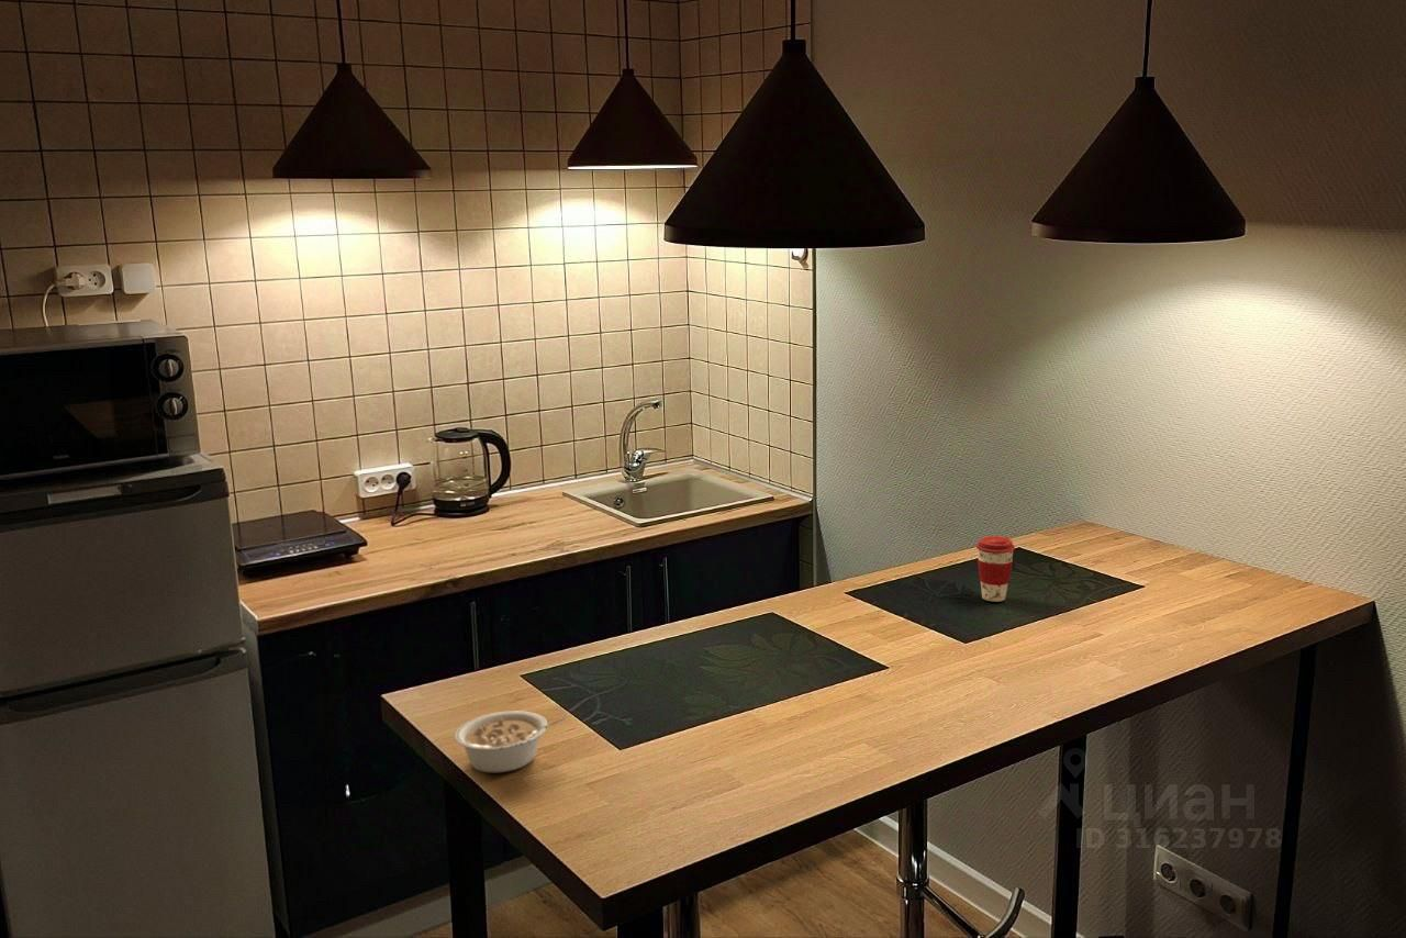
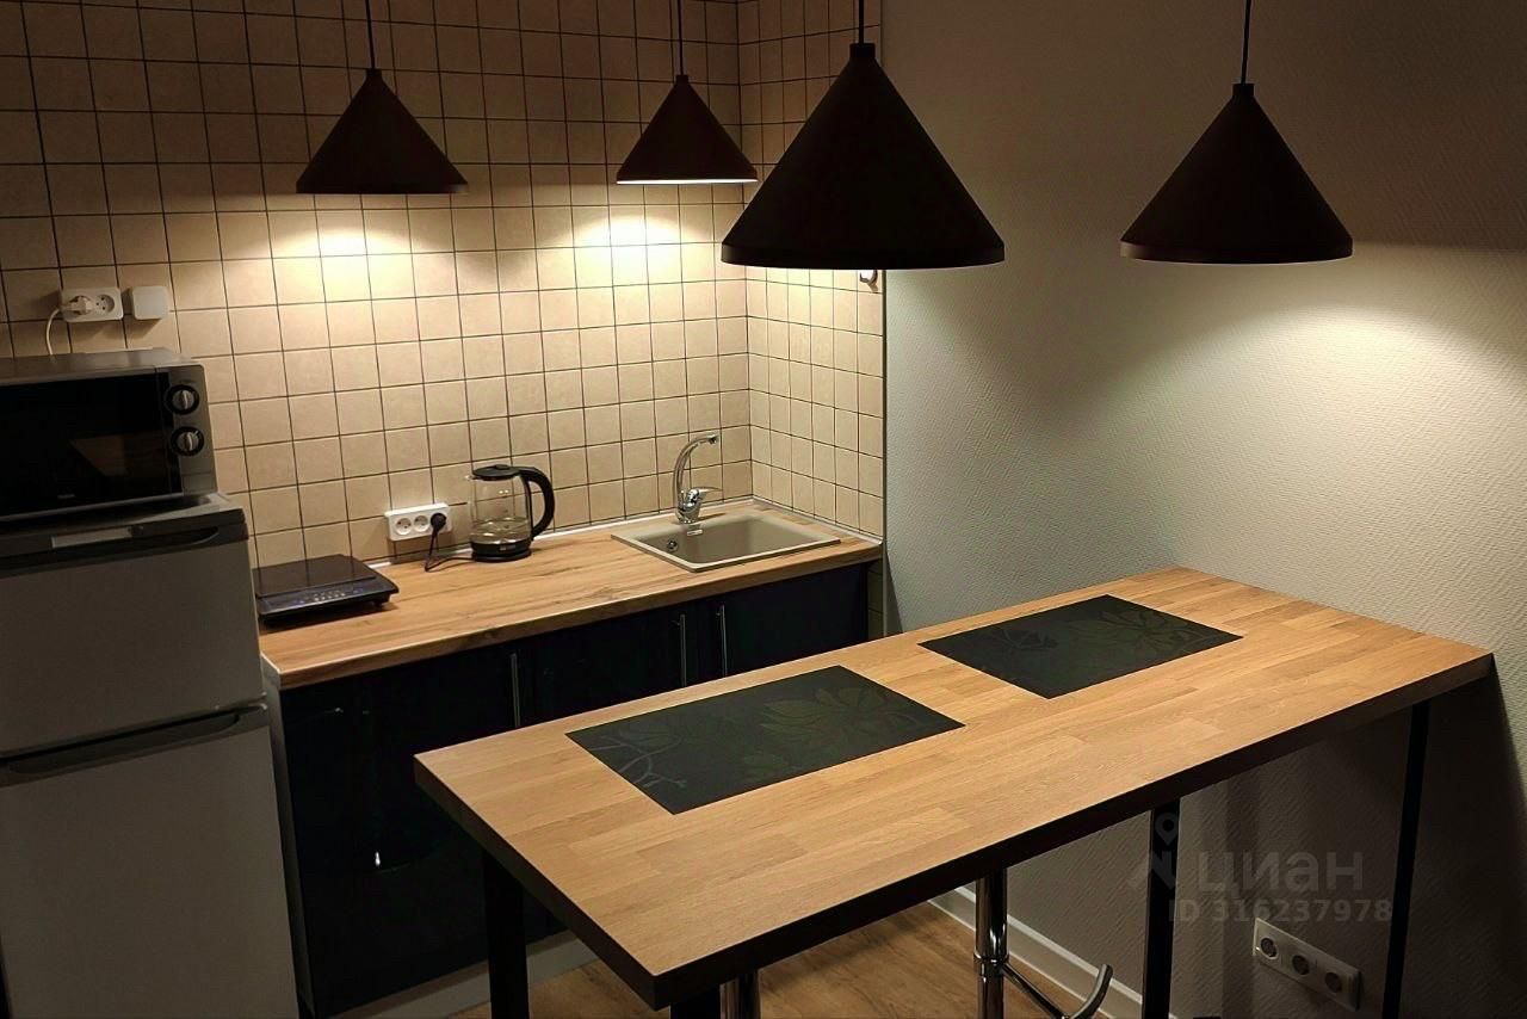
- legume (505, 739)
- coffee cup (994, 569)
